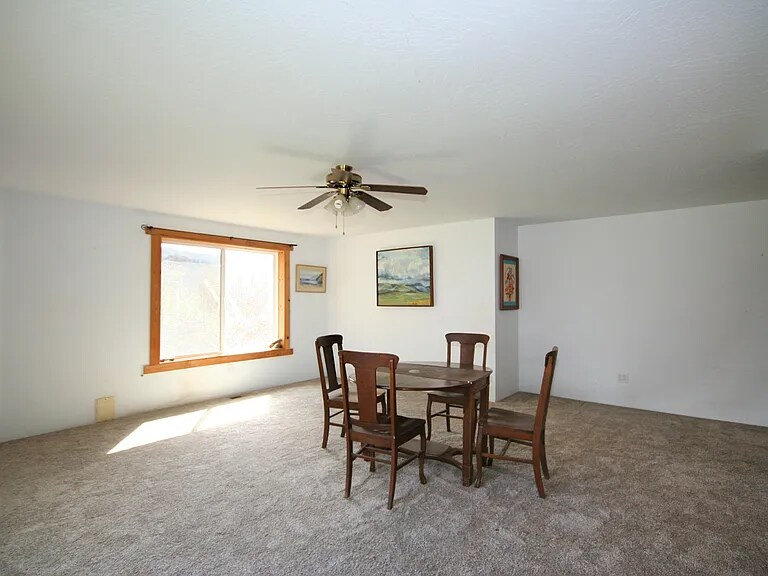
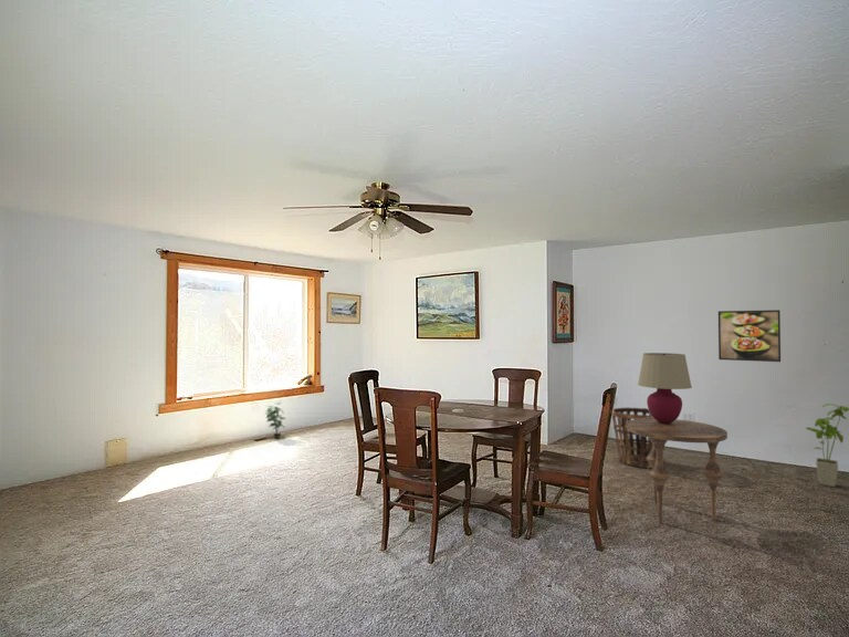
+ potted plant (274, 420)
+ house plant (832, 443)
+ table lamp (663, 387)
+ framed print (748, 335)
+ basket (639, 436)
+ side table (669, 474)
